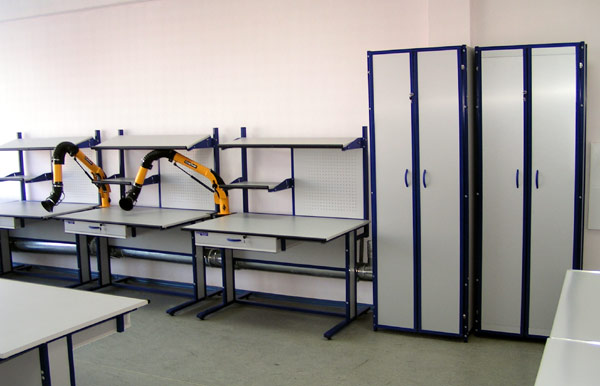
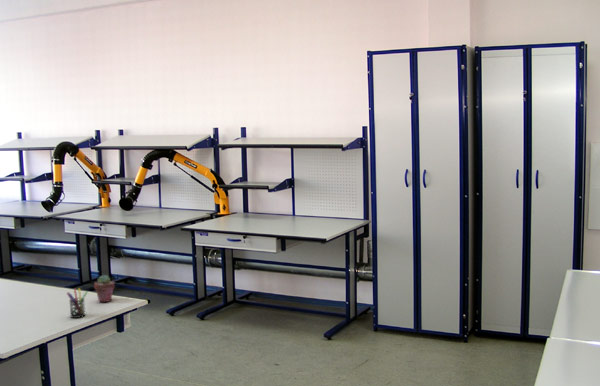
+ potted succulent (104, 287)
+ pen holder (78, 301)
